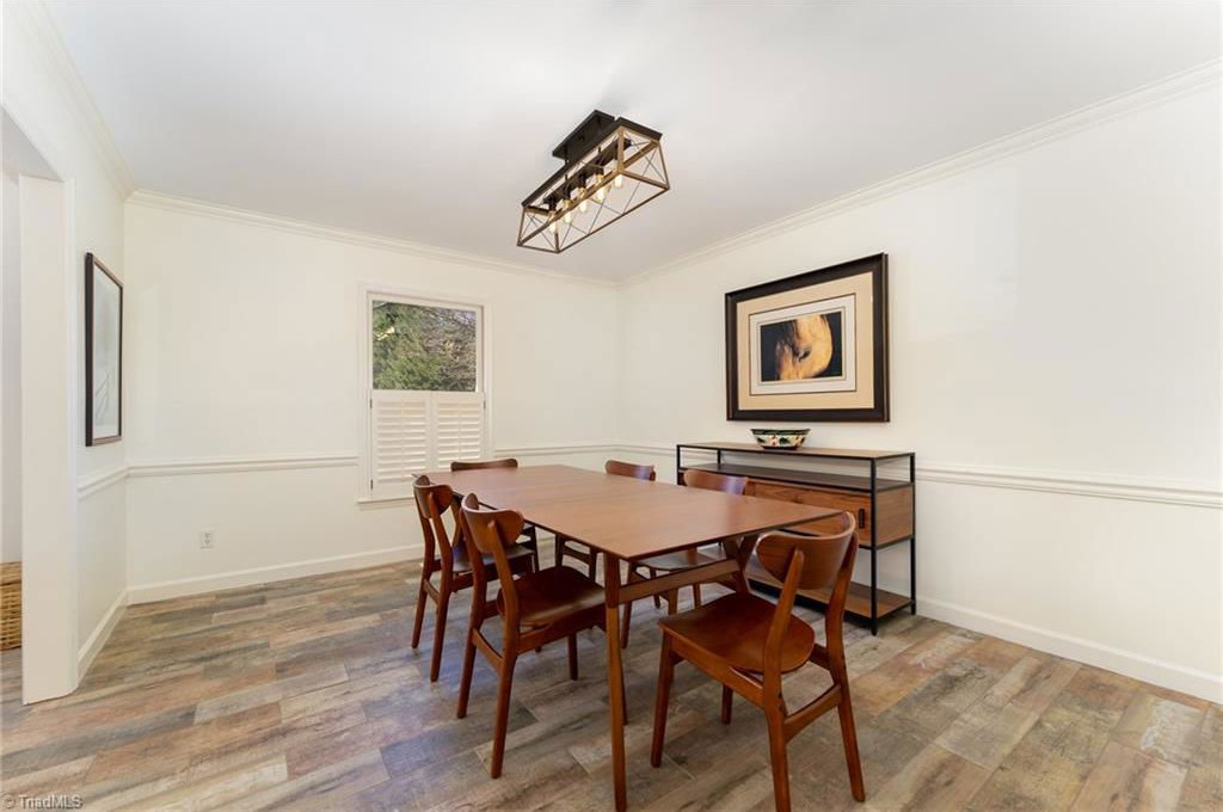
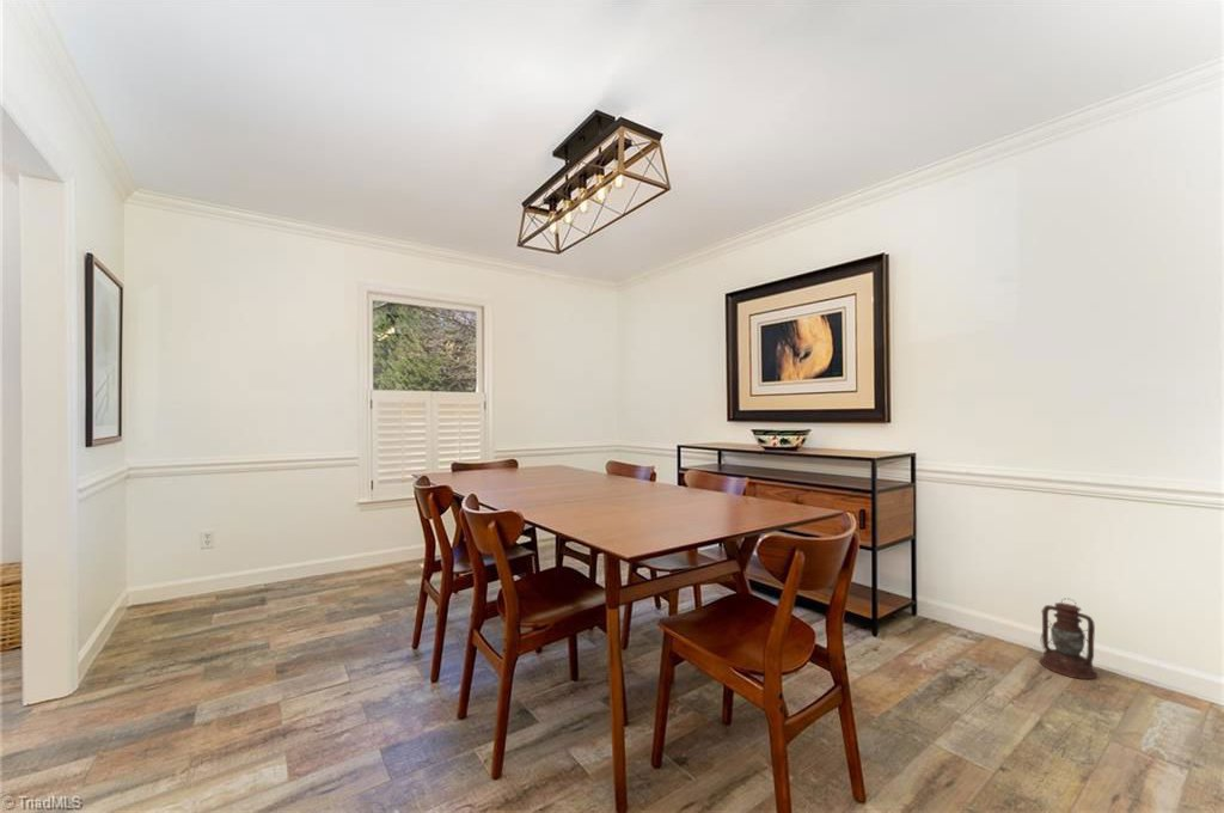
+ lantern (1067, 634)
